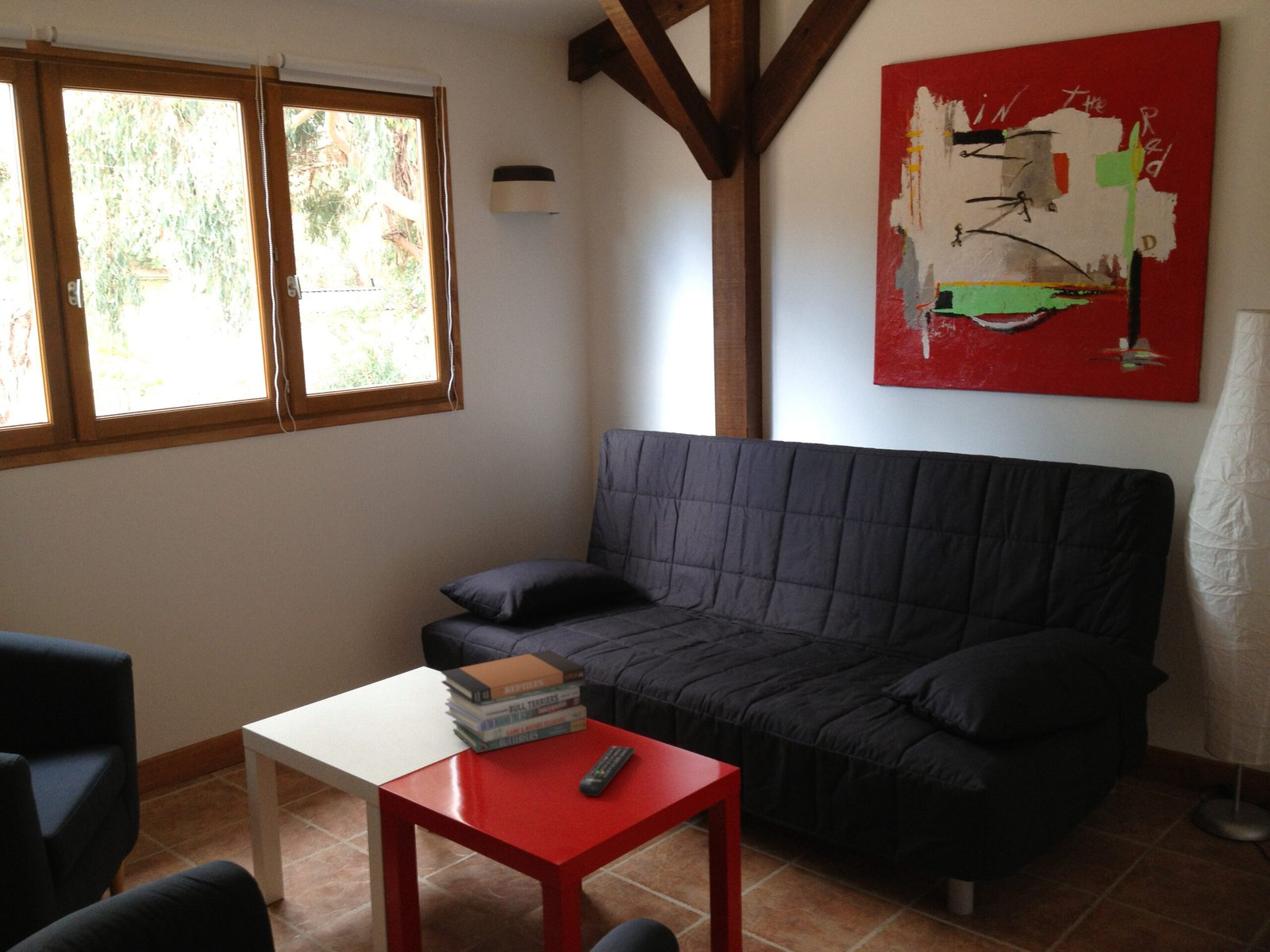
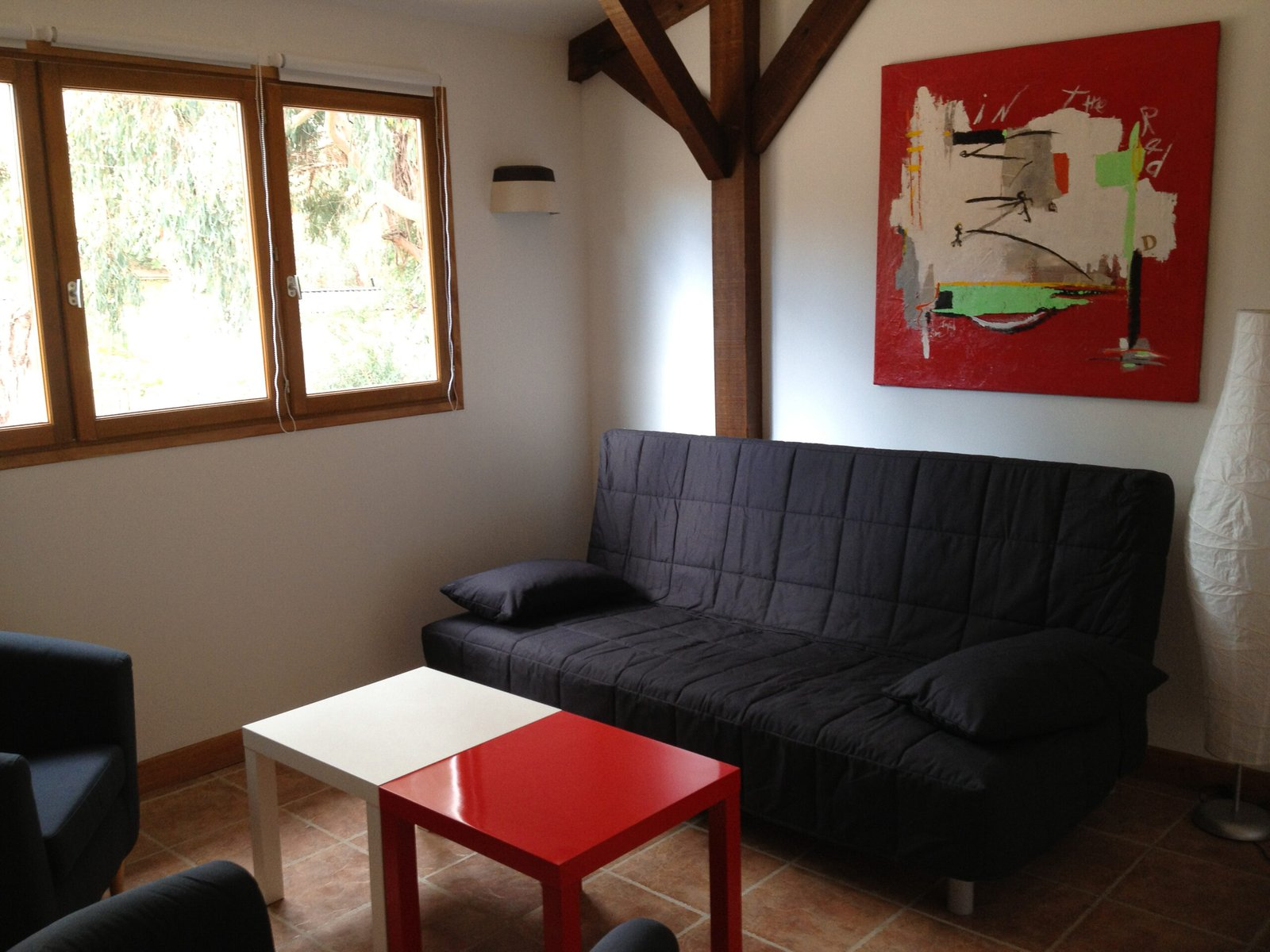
- book stack (514, 700)
- remote control (608, 768)
